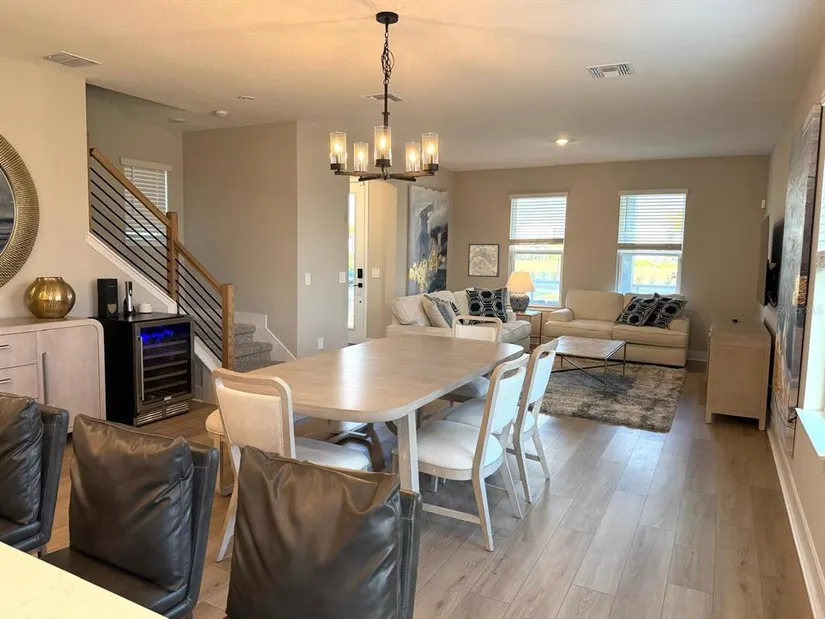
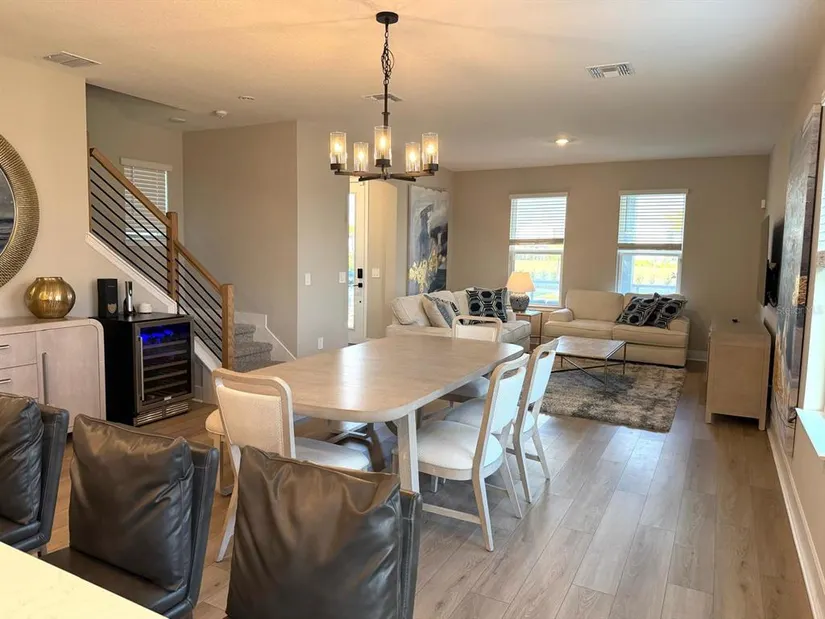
- wall art (483, 260)
